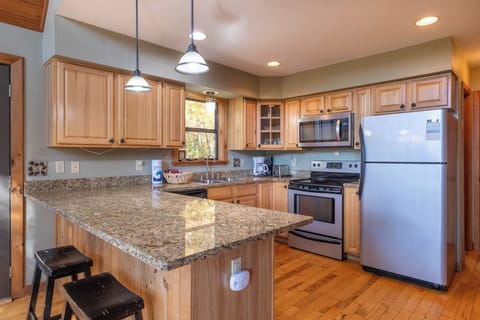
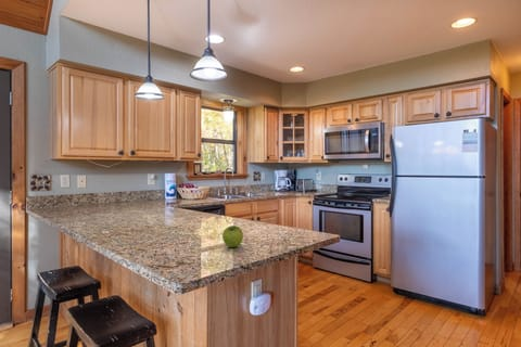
+ fruit (232, 236)
